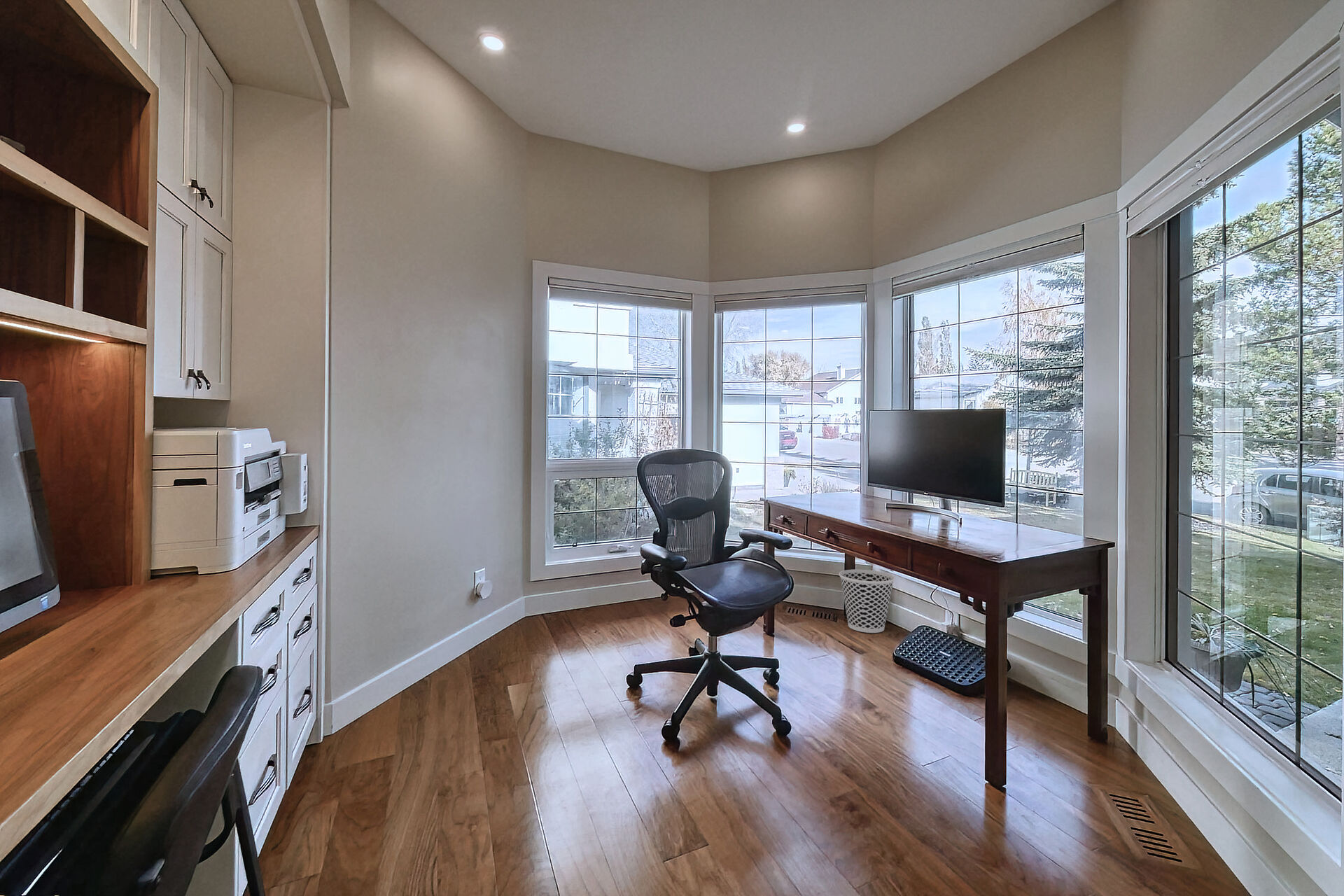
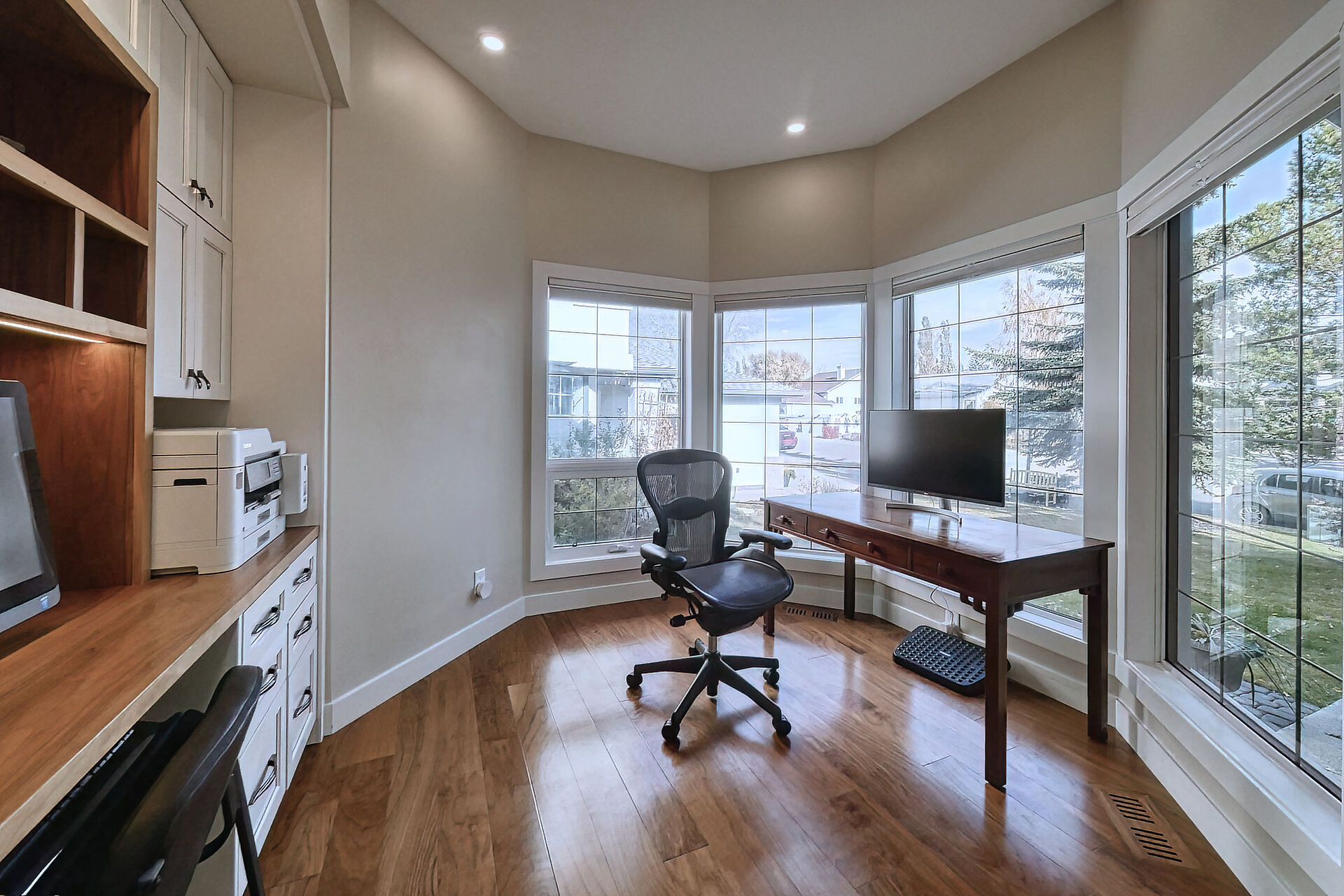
- wastebasket (866, 601)
